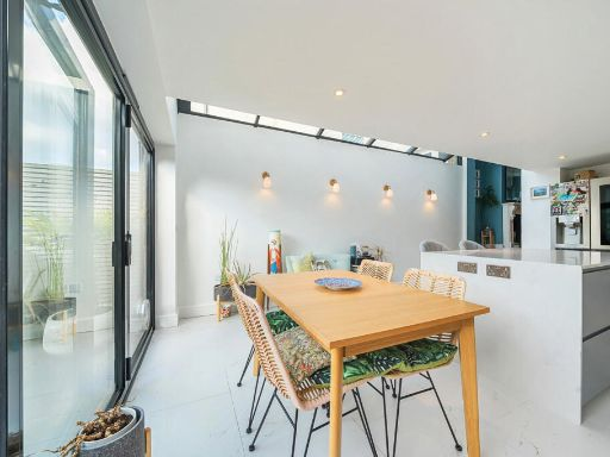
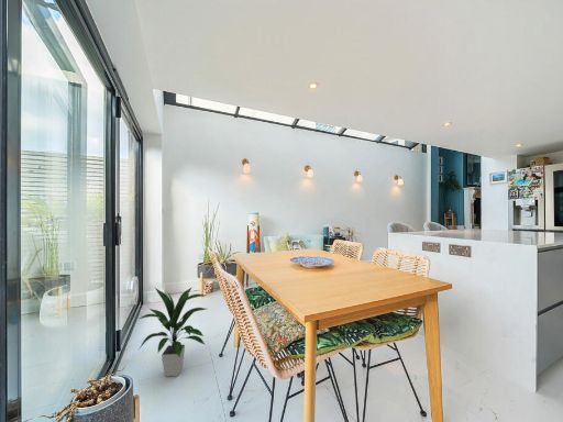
+ indoor plant (176, 327)
